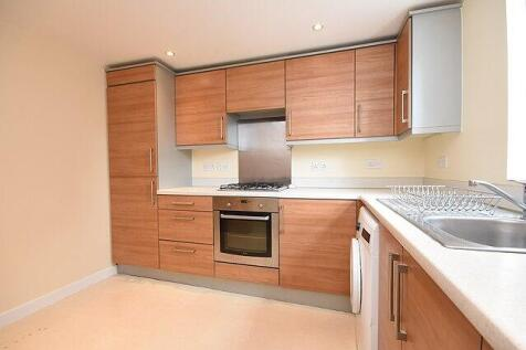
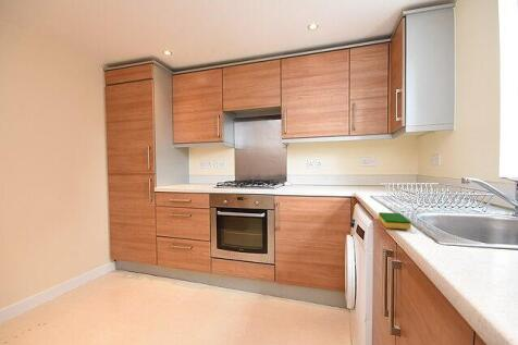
+ dish sponge (393, 220)
